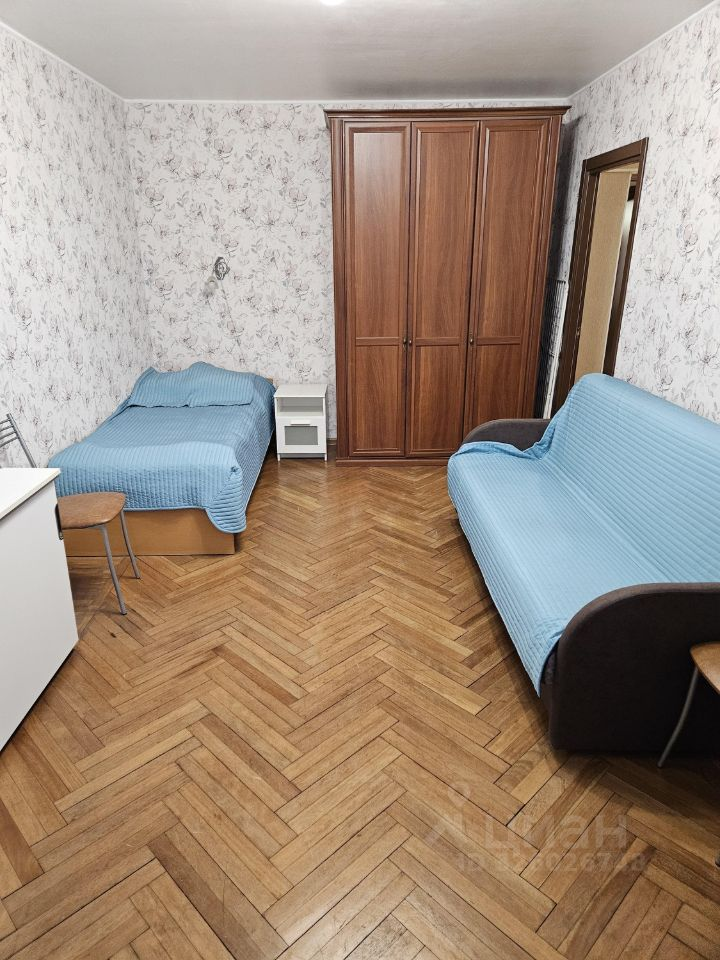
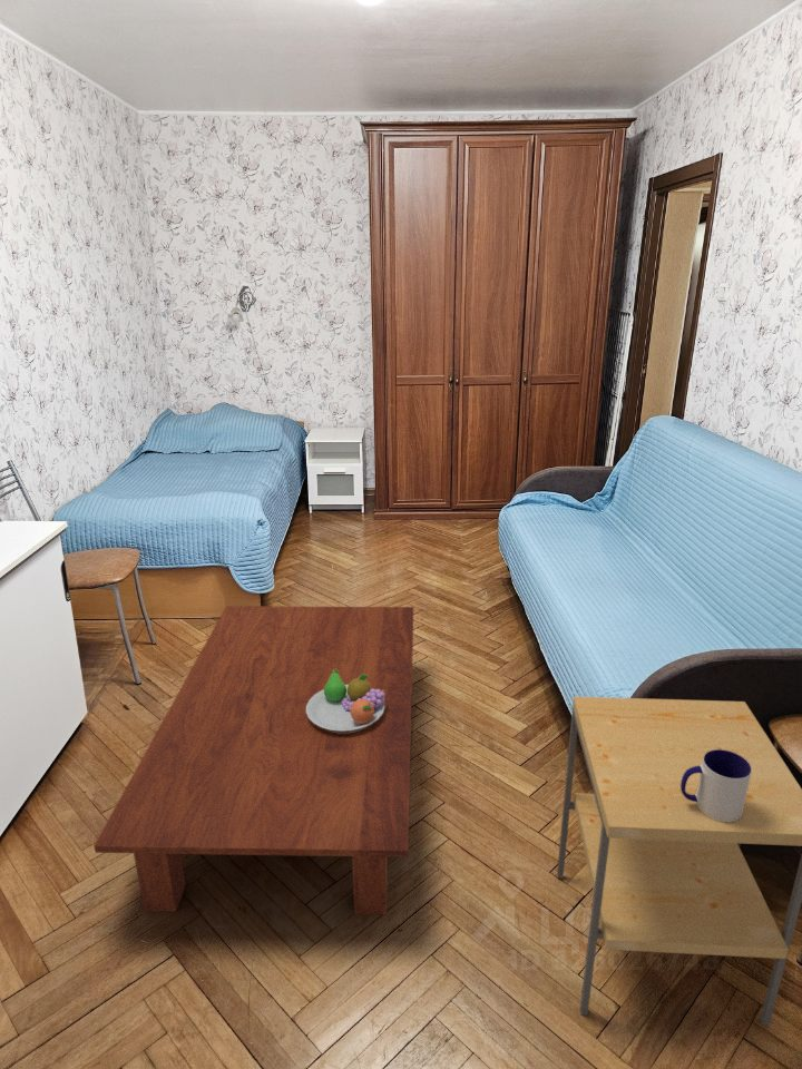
+ fruit bowl (345, 697)
+ mug (713, 784)
+ coffee table (296, 734)
+ side table (667, 857)
